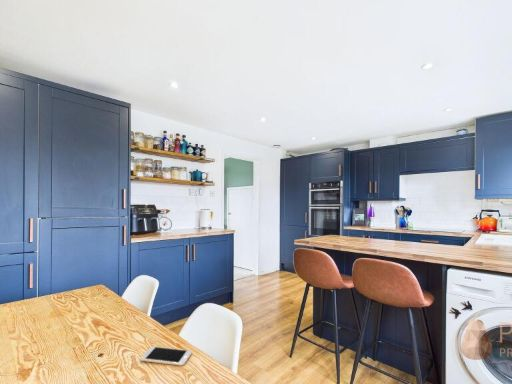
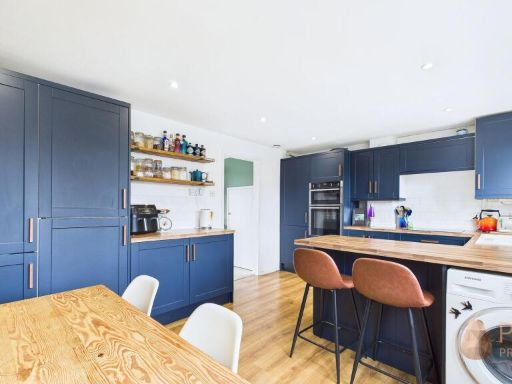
- smartphone (166, 355)
